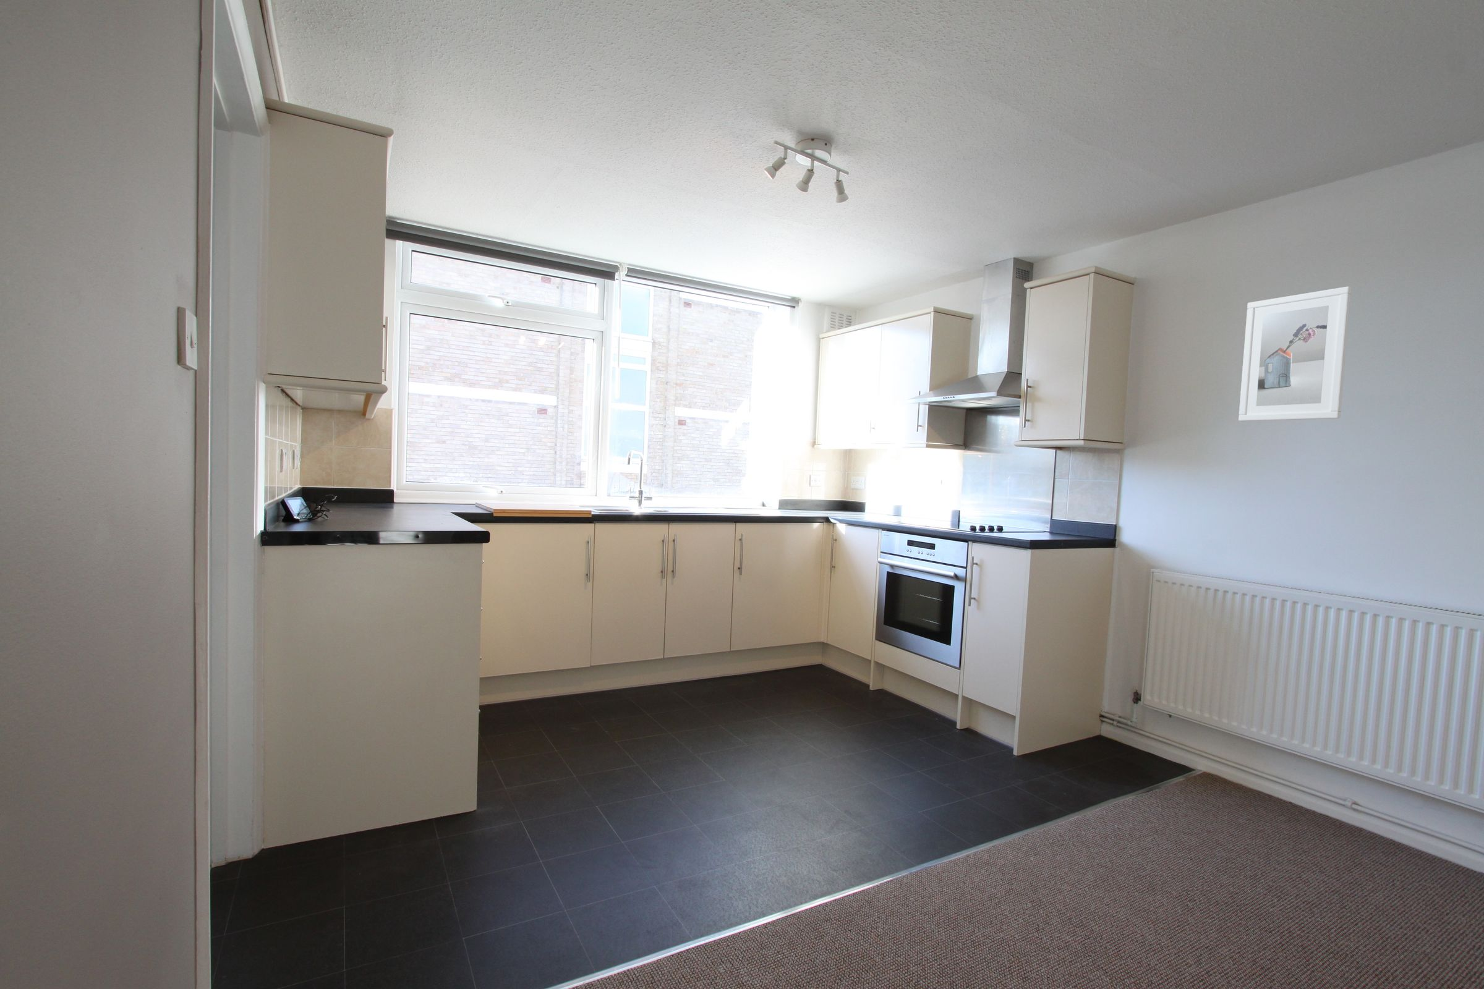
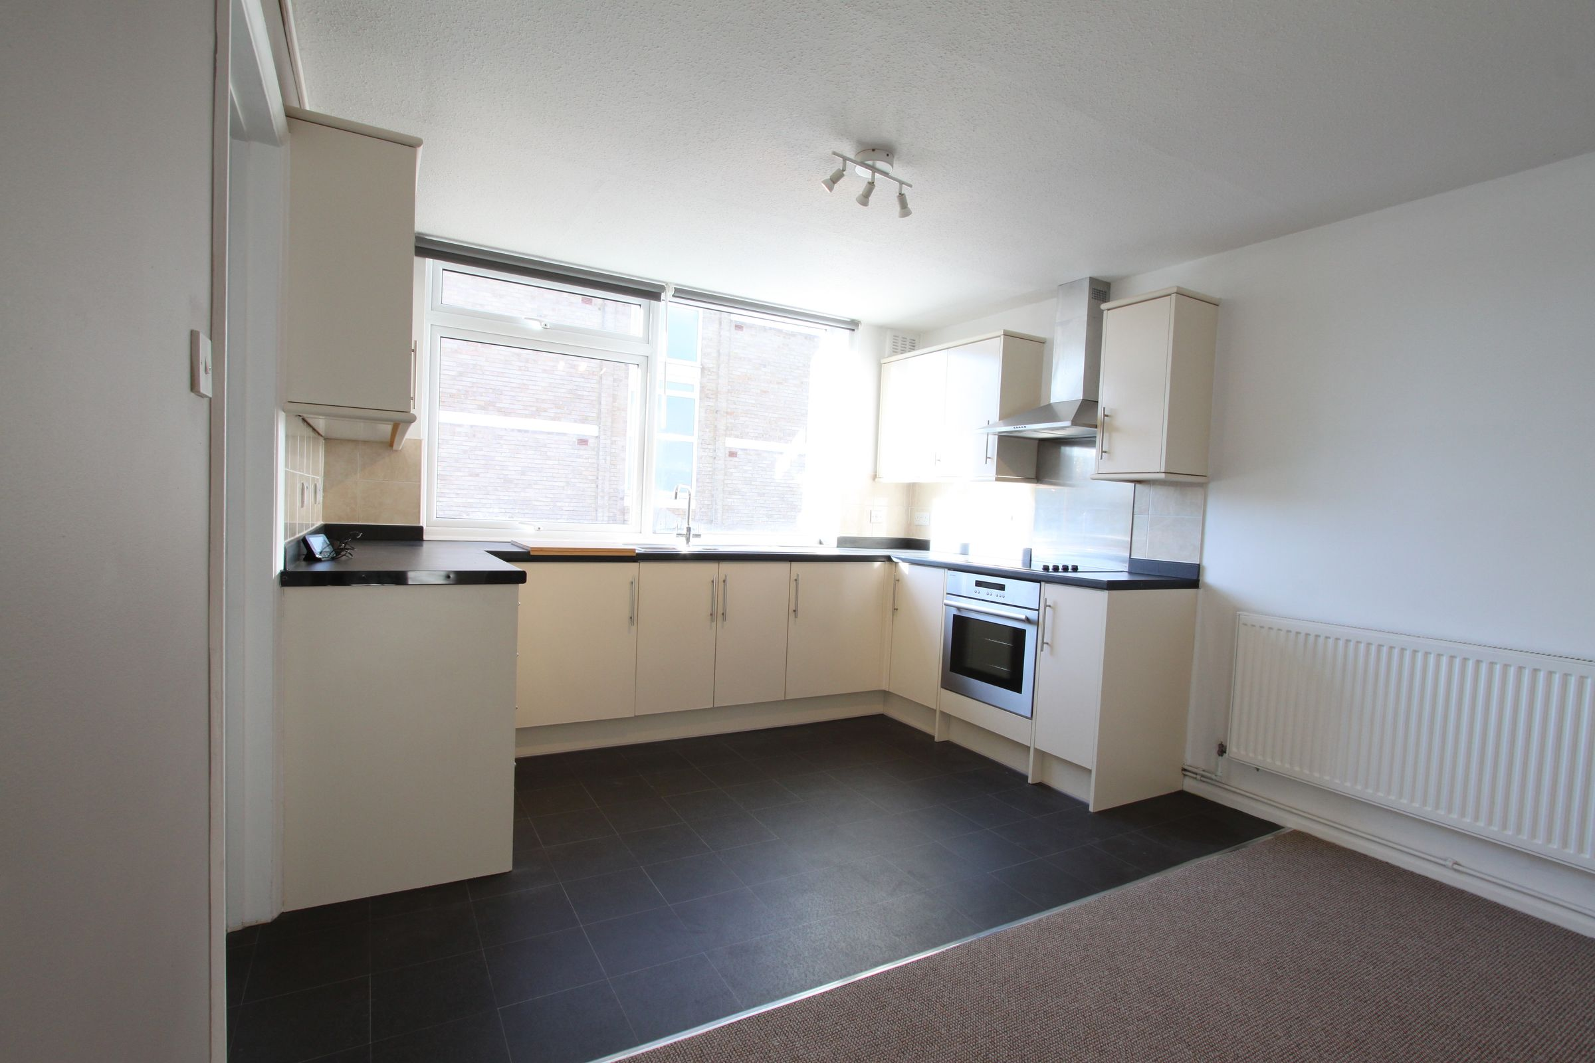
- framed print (1292, 358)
